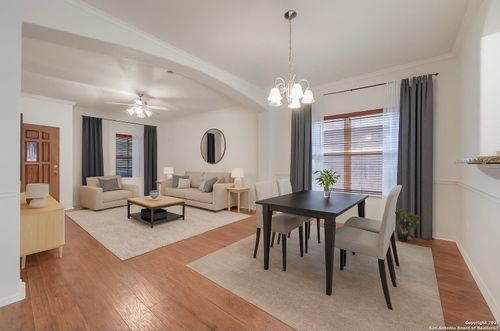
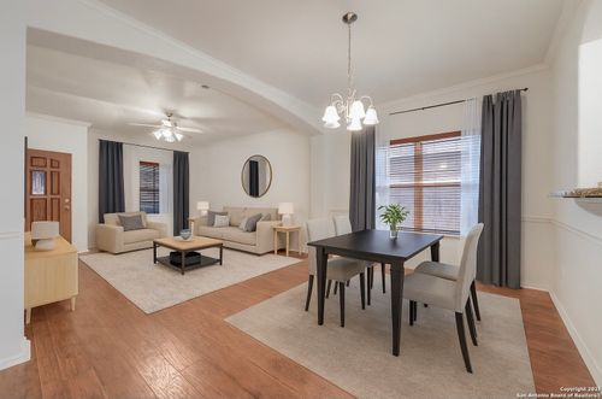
- potted plant (403, 225)
